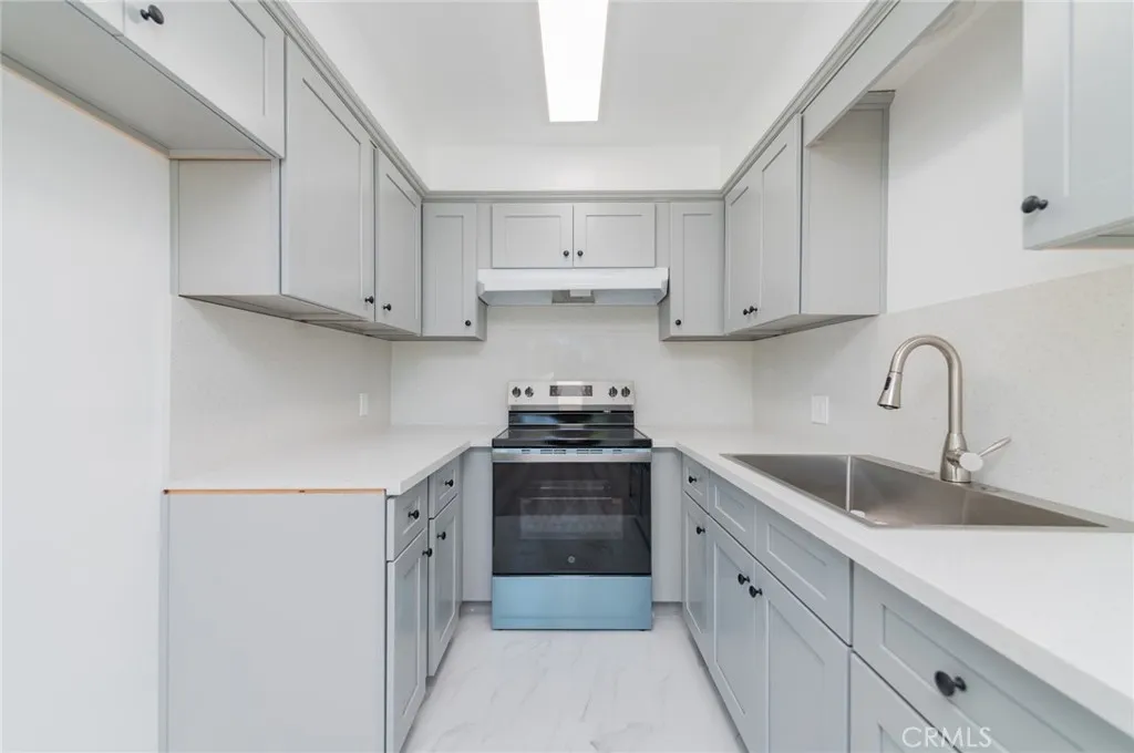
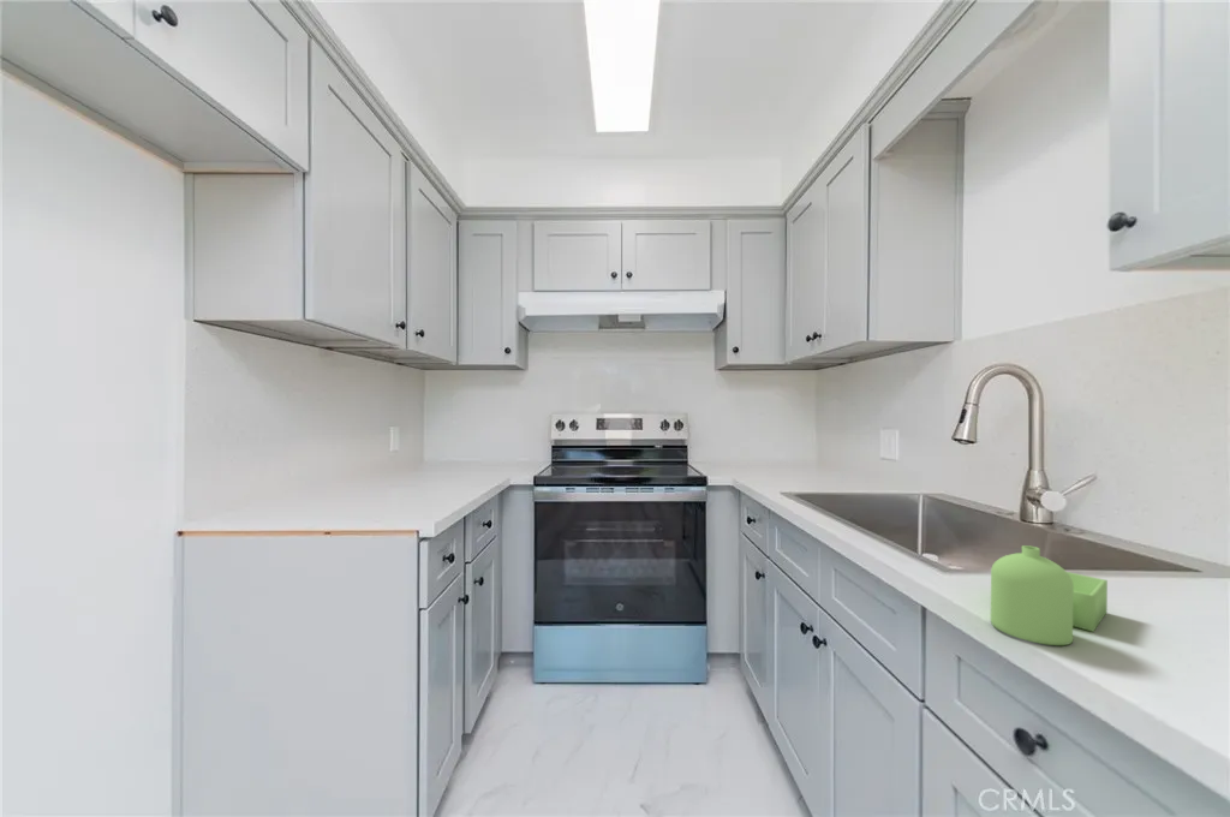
+ soap dispenser (1040, 578)
